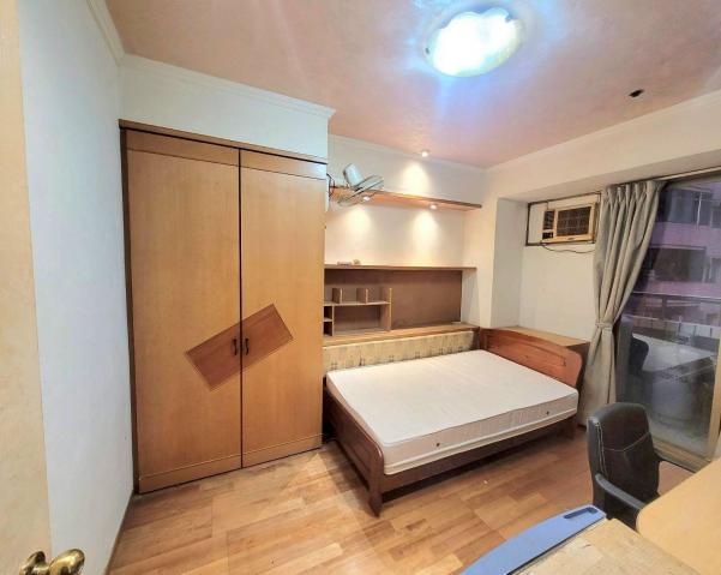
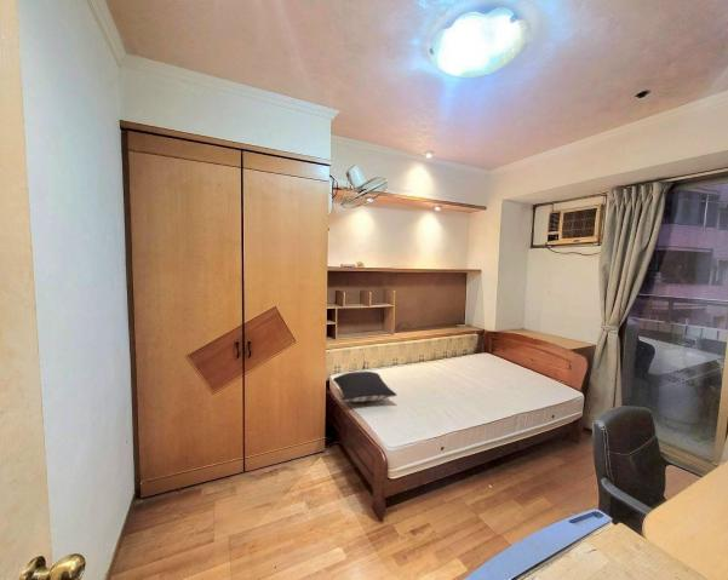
+ pillow (362, 386)
